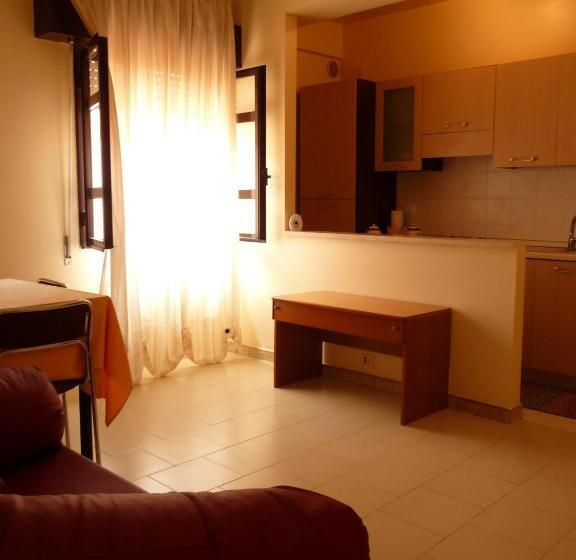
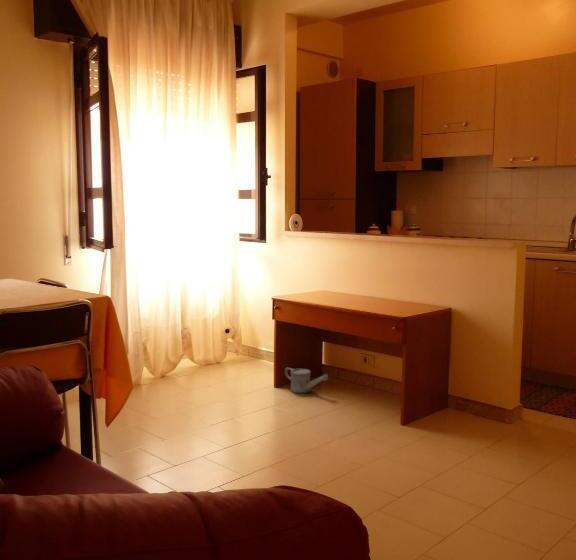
+ watering can (305, 380)
